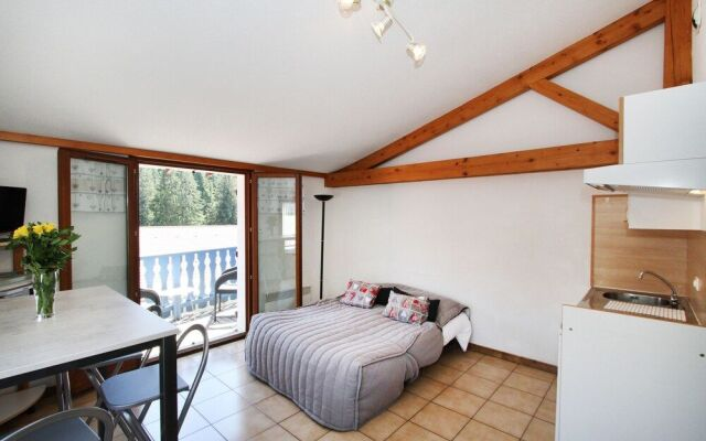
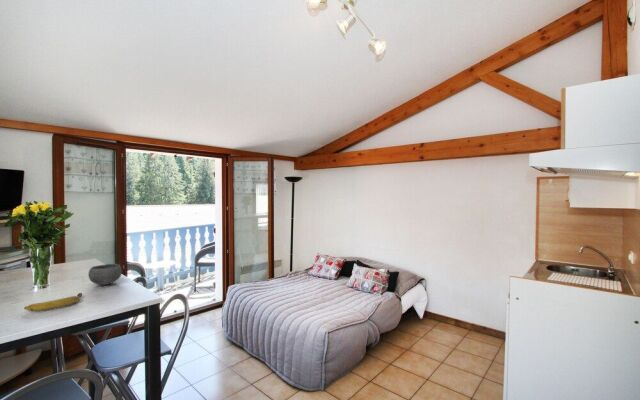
+ fruit (55, 301)
+ bowl (105, 275)
